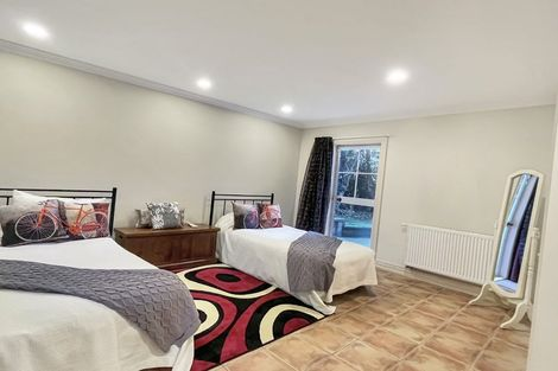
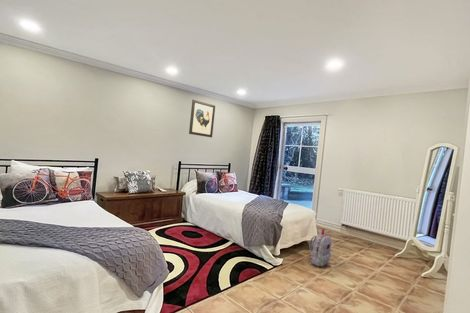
+ wall art (202, 119)
+ backpack (320, 245)
